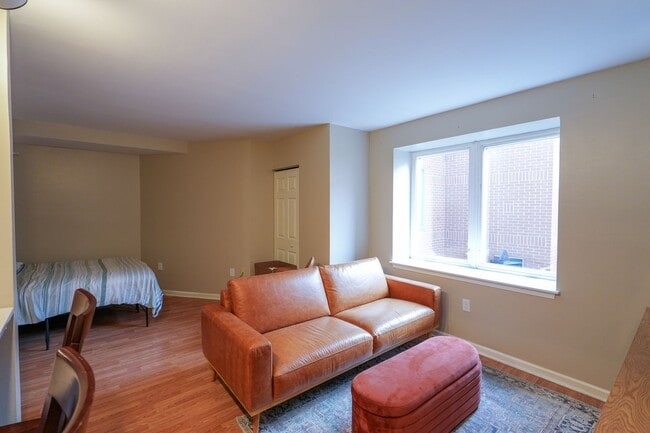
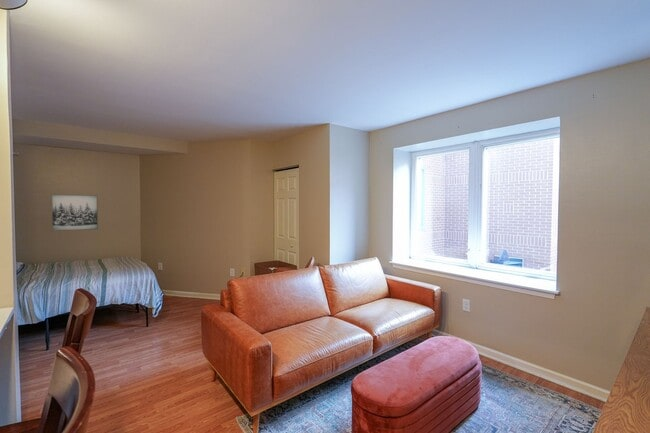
+ wall art (75, 212)
